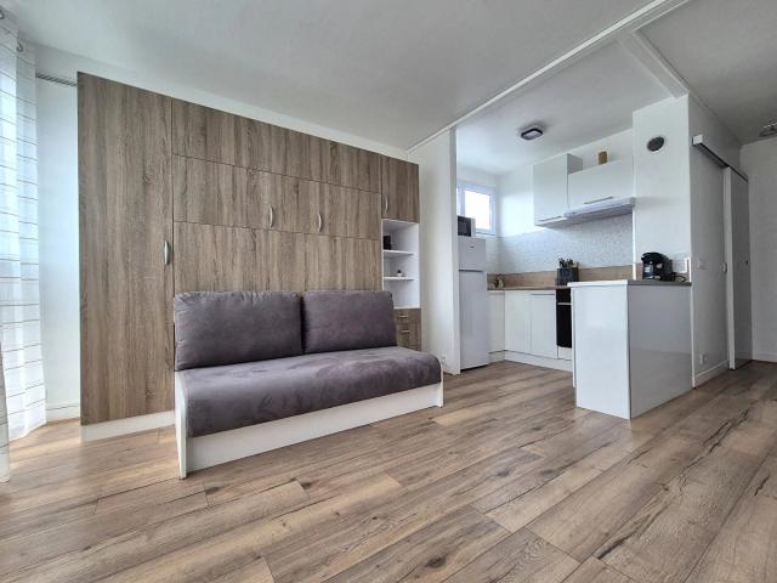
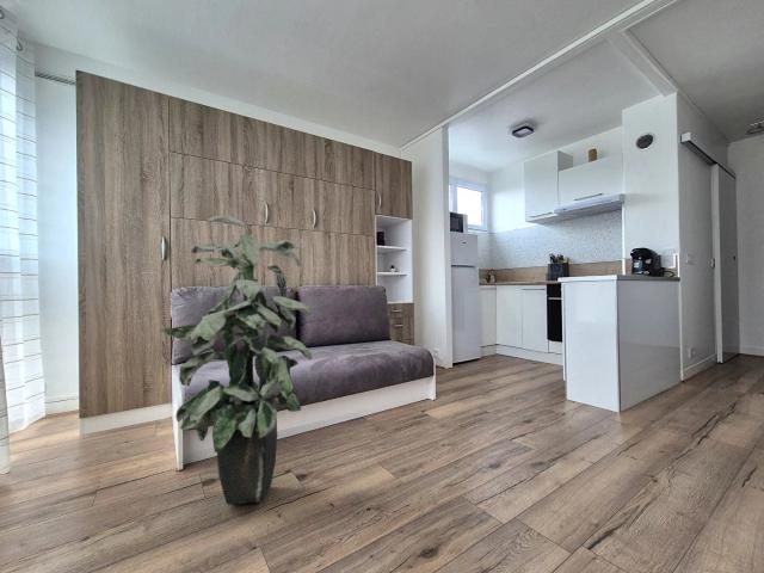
+ indoor plant (241, 353)
